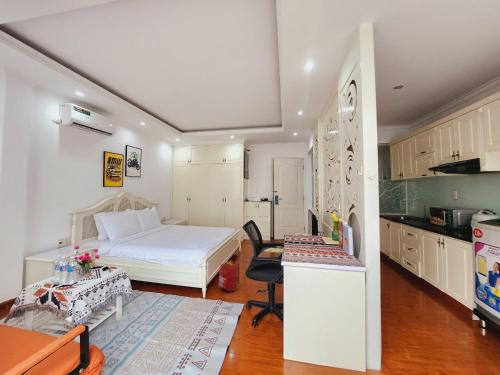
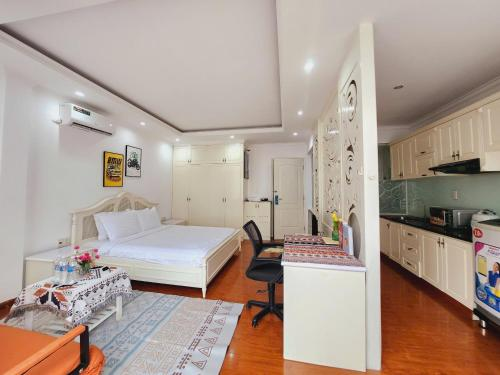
- backpack (228, 275)
